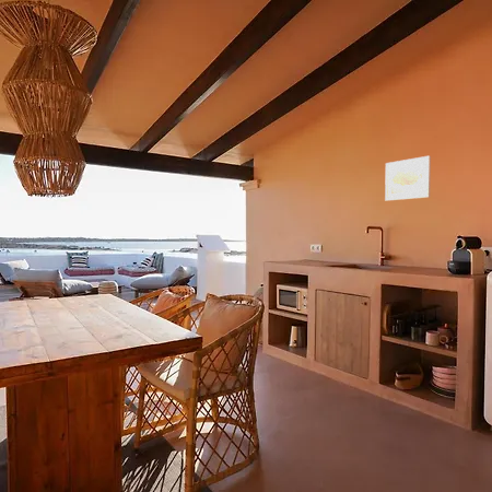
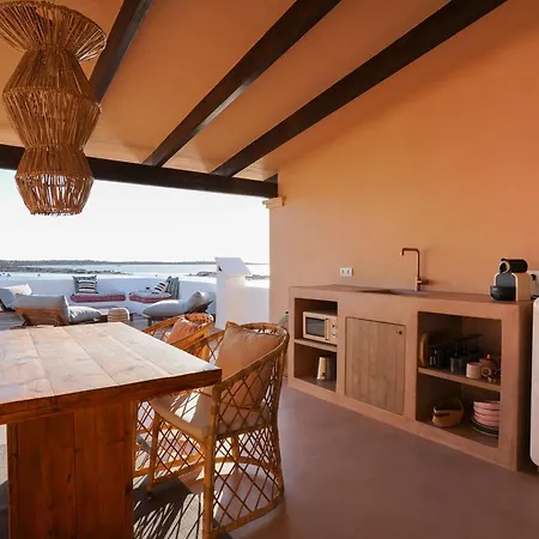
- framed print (407, 179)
